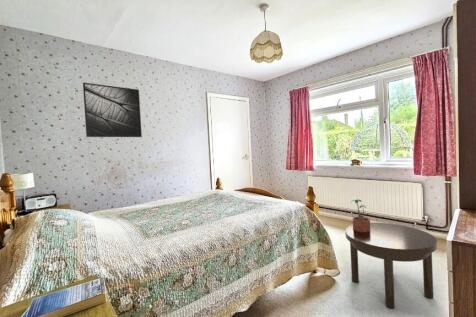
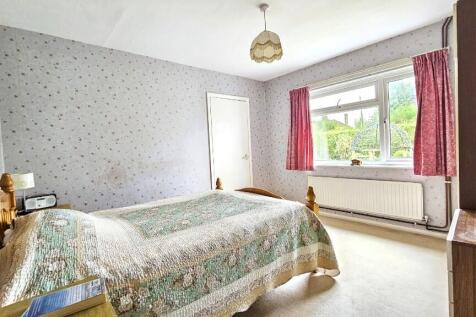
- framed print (114, 111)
- potted plant (358, 214)
- side table (388, 261)
